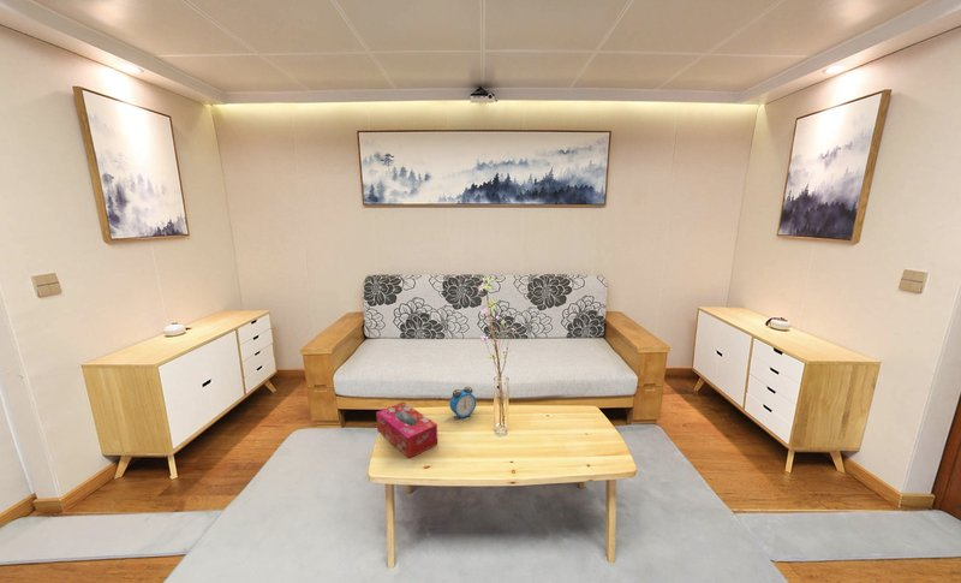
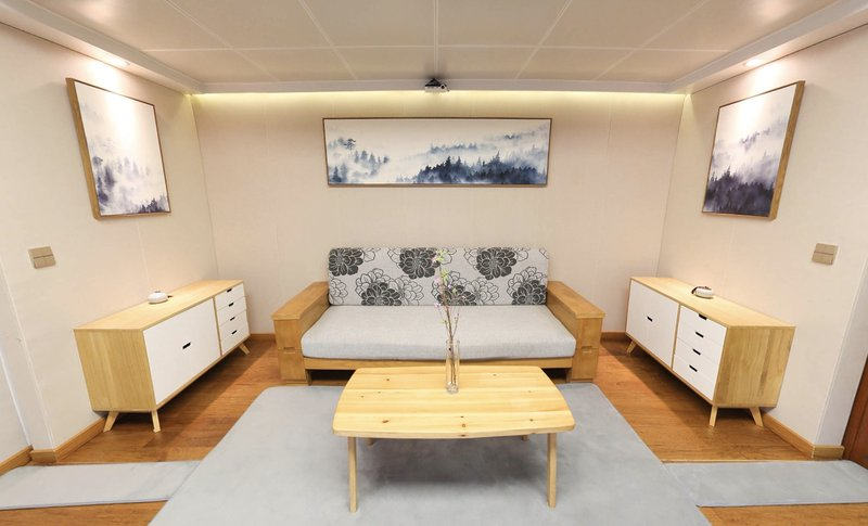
- alarm clock (462, 401)
- tissue box (406, 427)
